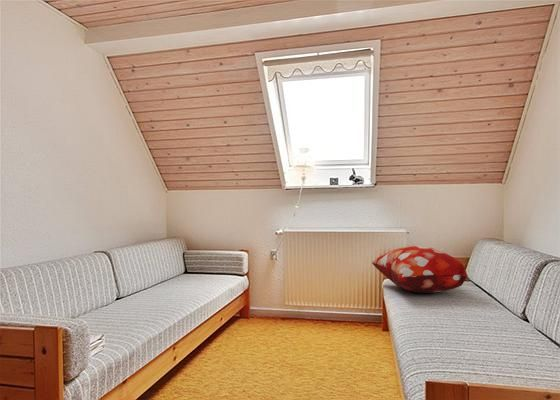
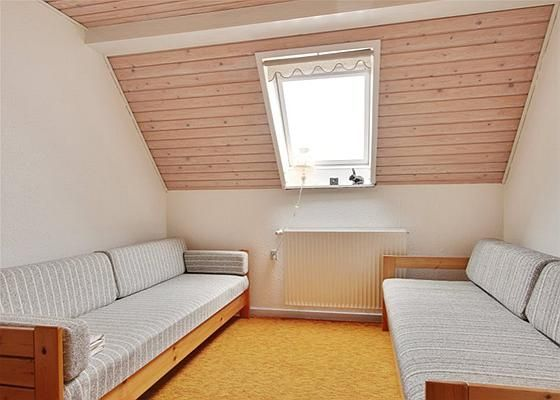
- decorative pillow (415, 268)
